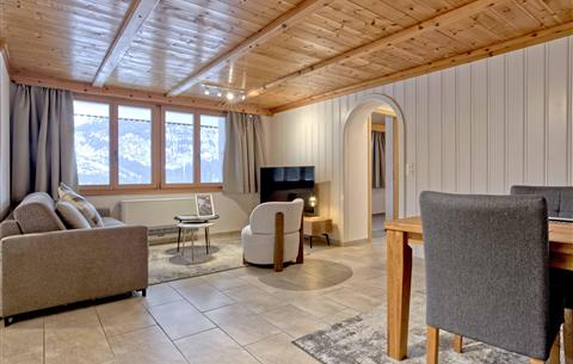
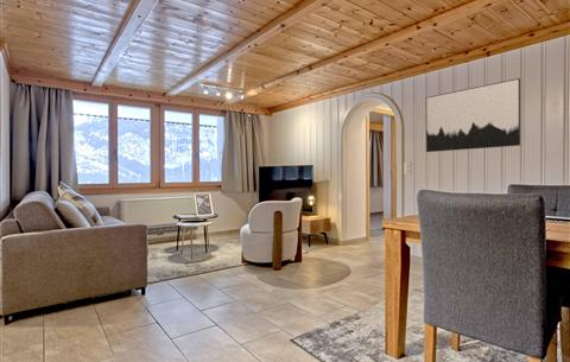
+ wall art (468, 119)
